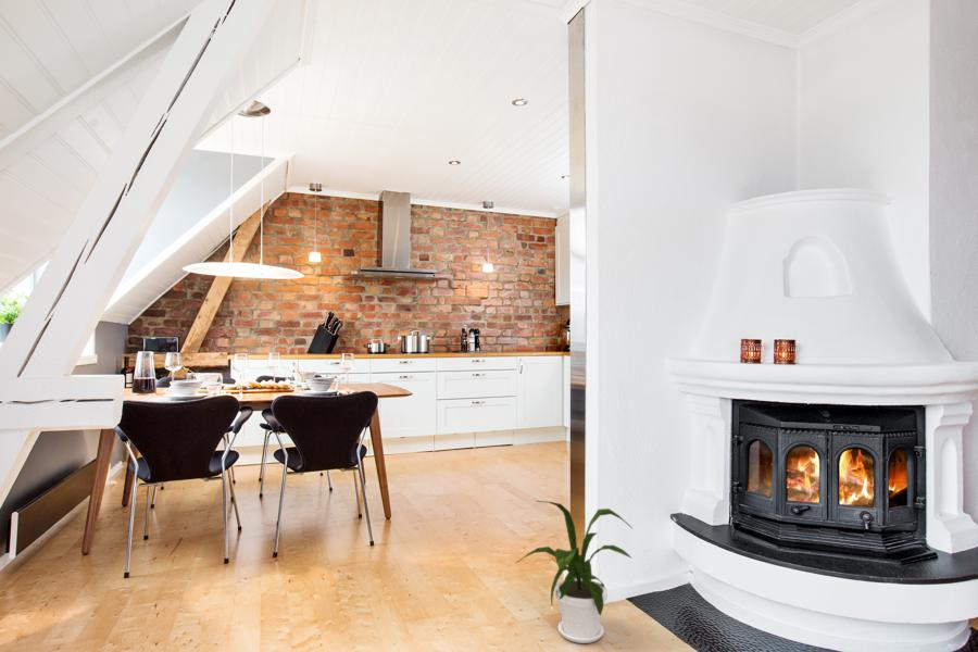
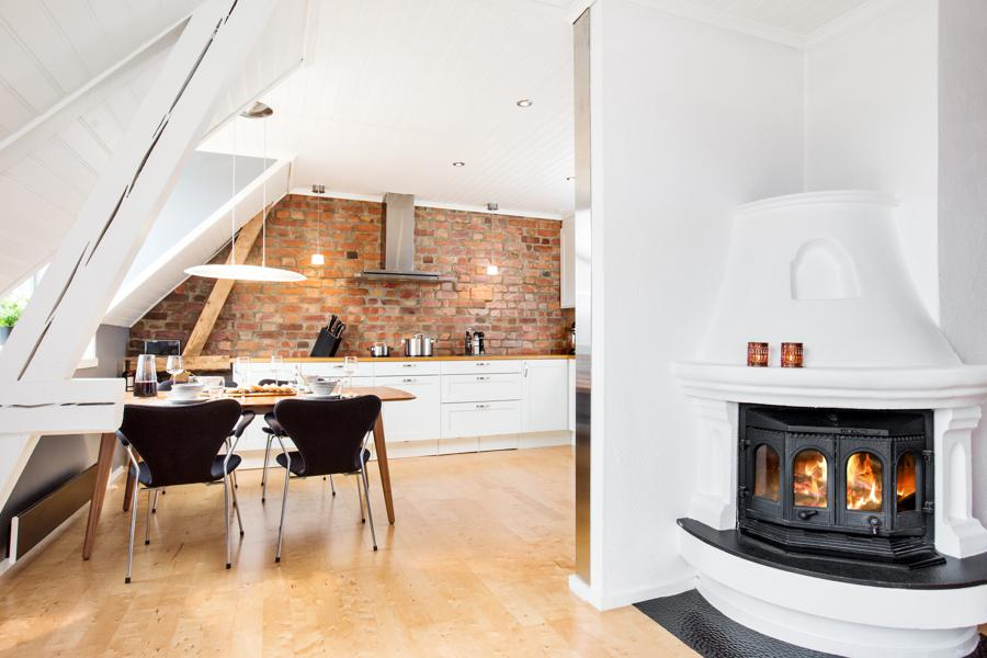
- house plant (578, 566)
